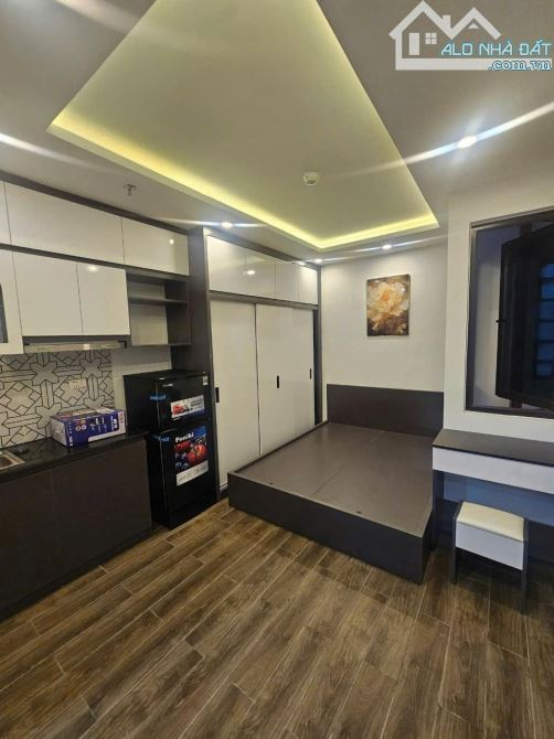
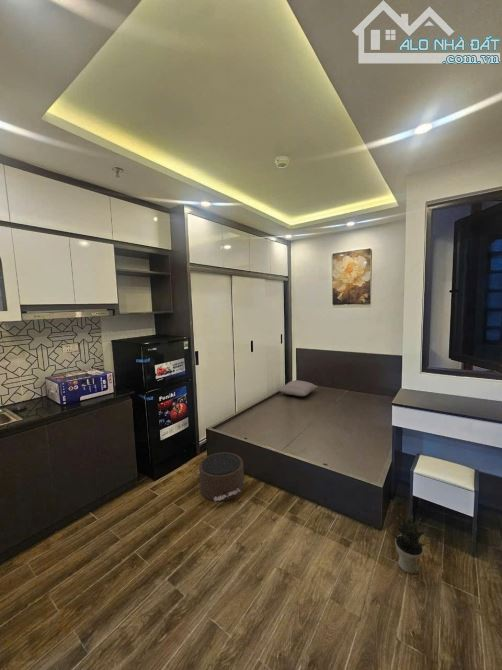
+ pouf (218, 475)
+ potted plant (411, 542)
+ pillow (297, 388)
